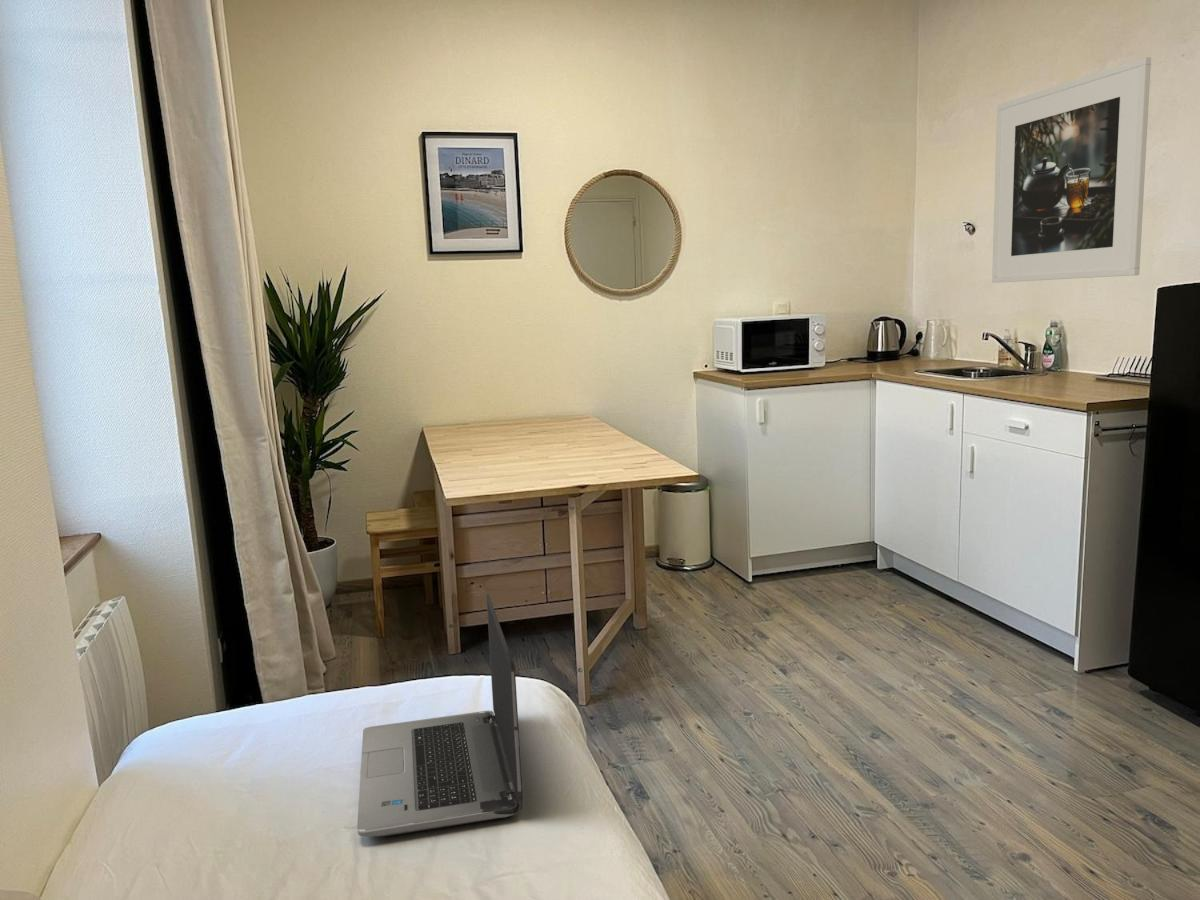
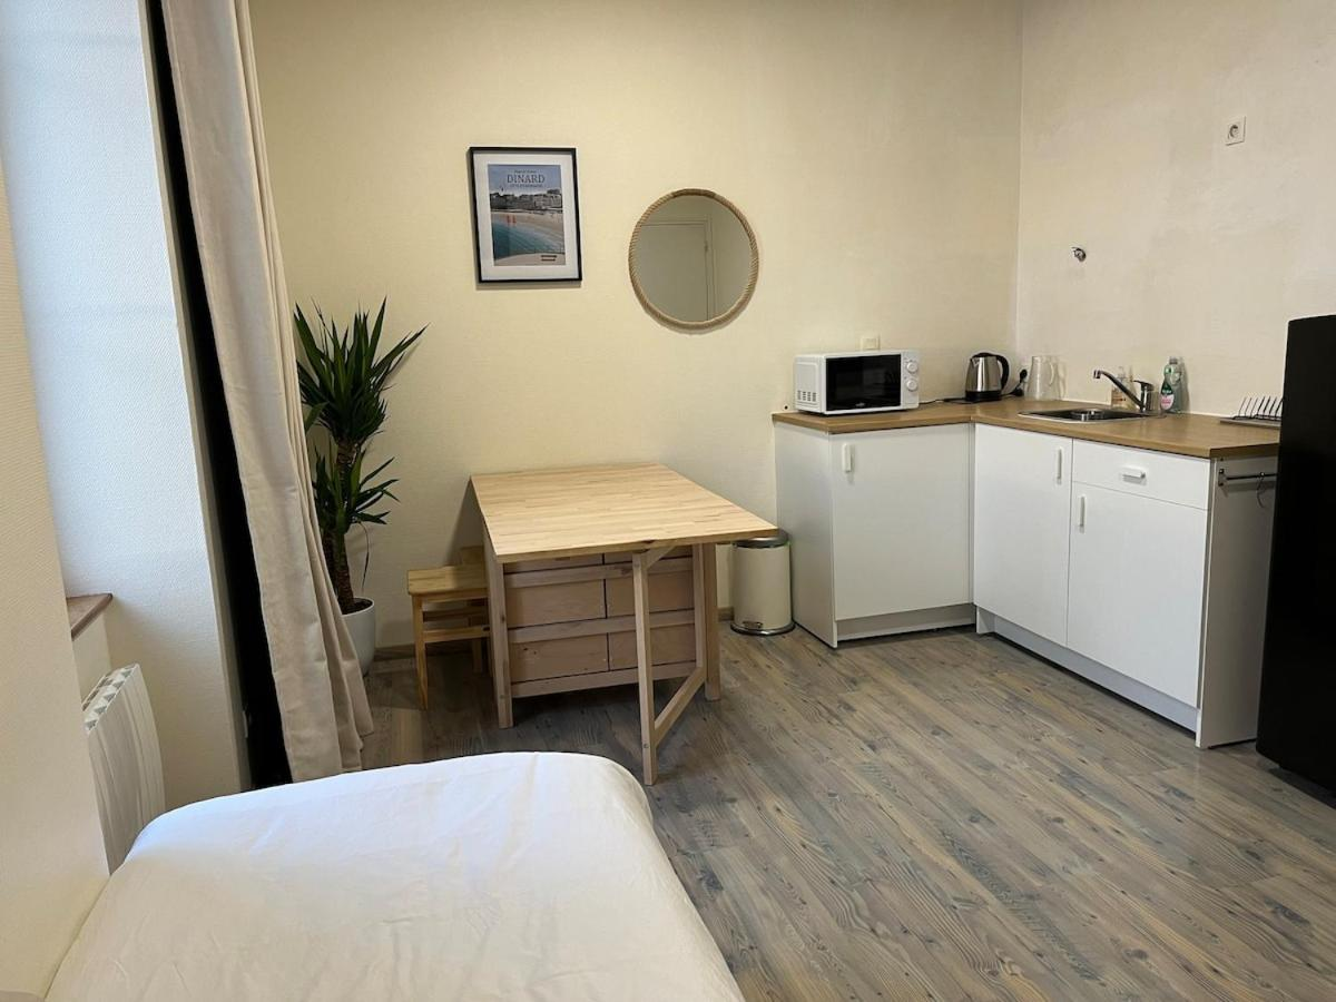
- laptop computer (431, 718)
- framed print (1062, 182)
